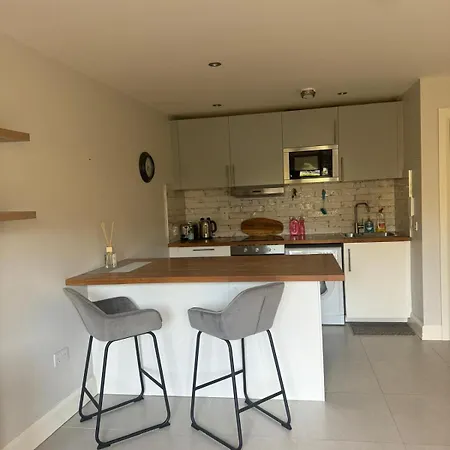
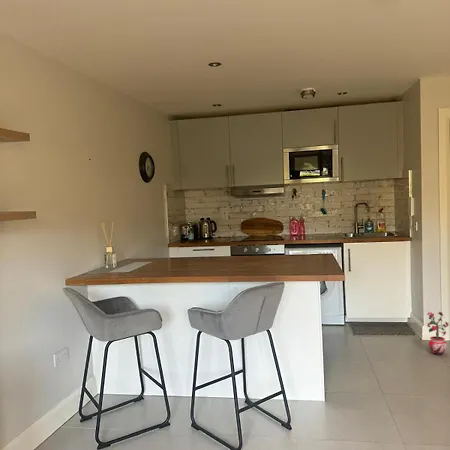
+ potted plant (437, 331)
